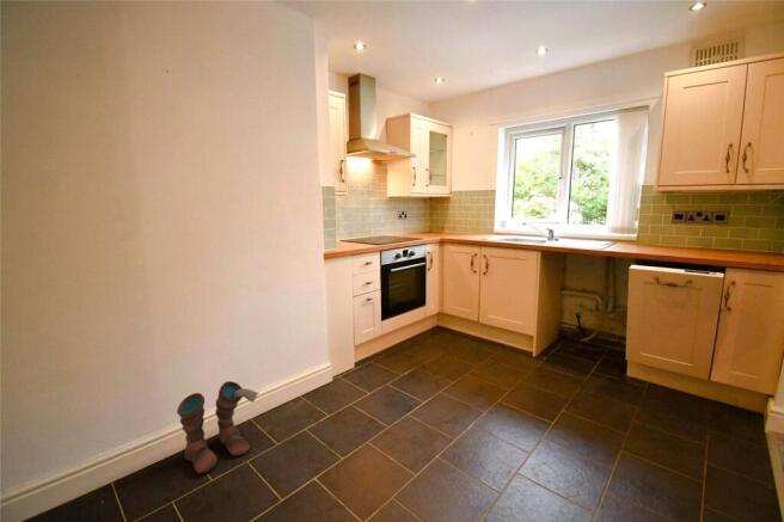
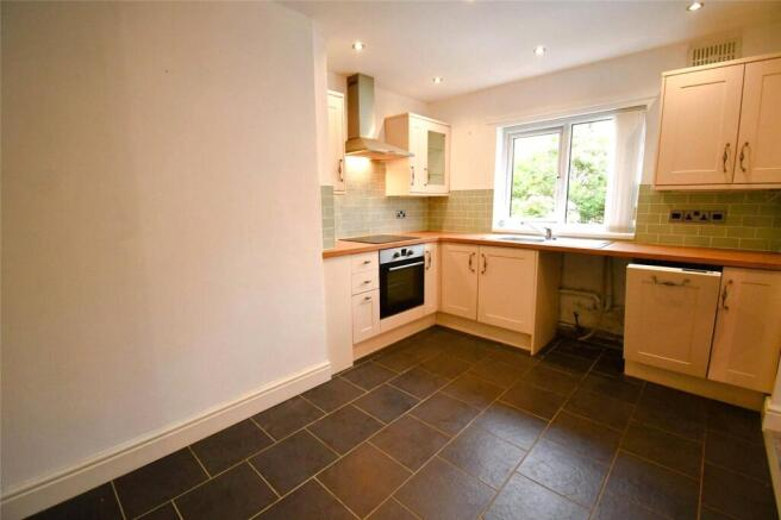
- boots (221, 418)
